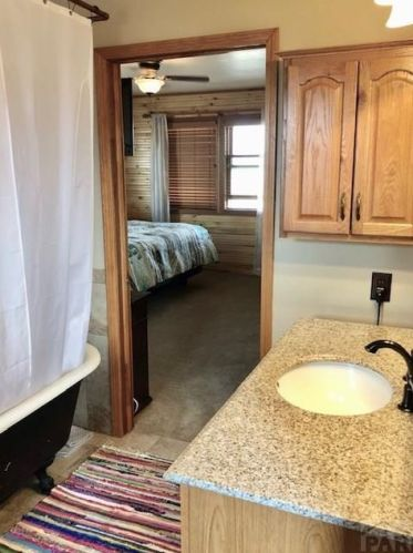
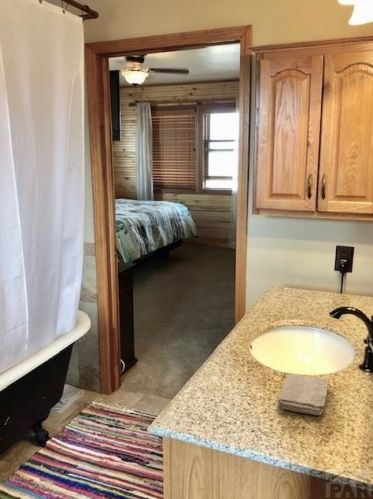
+ washcloth (303, 391)
